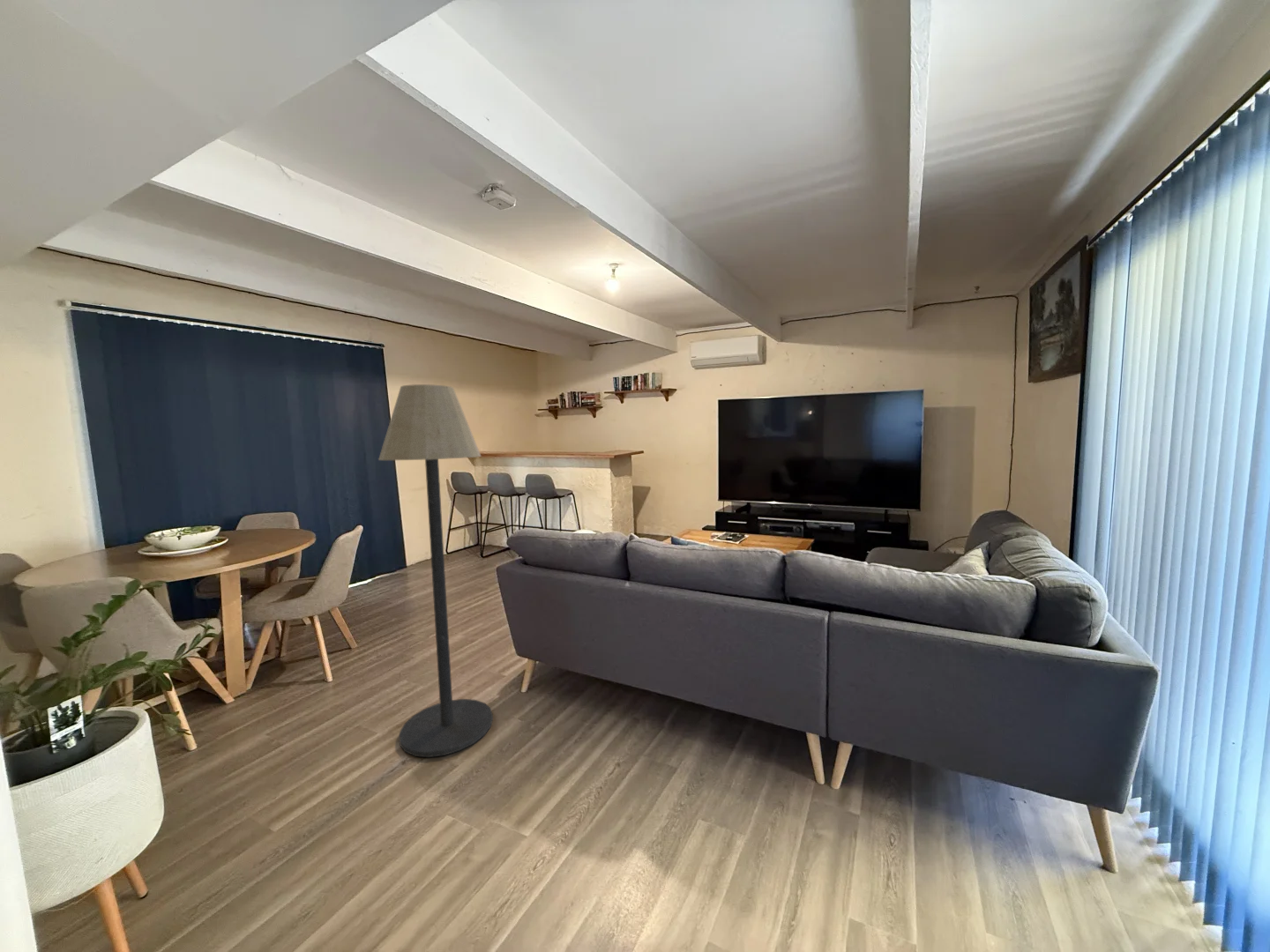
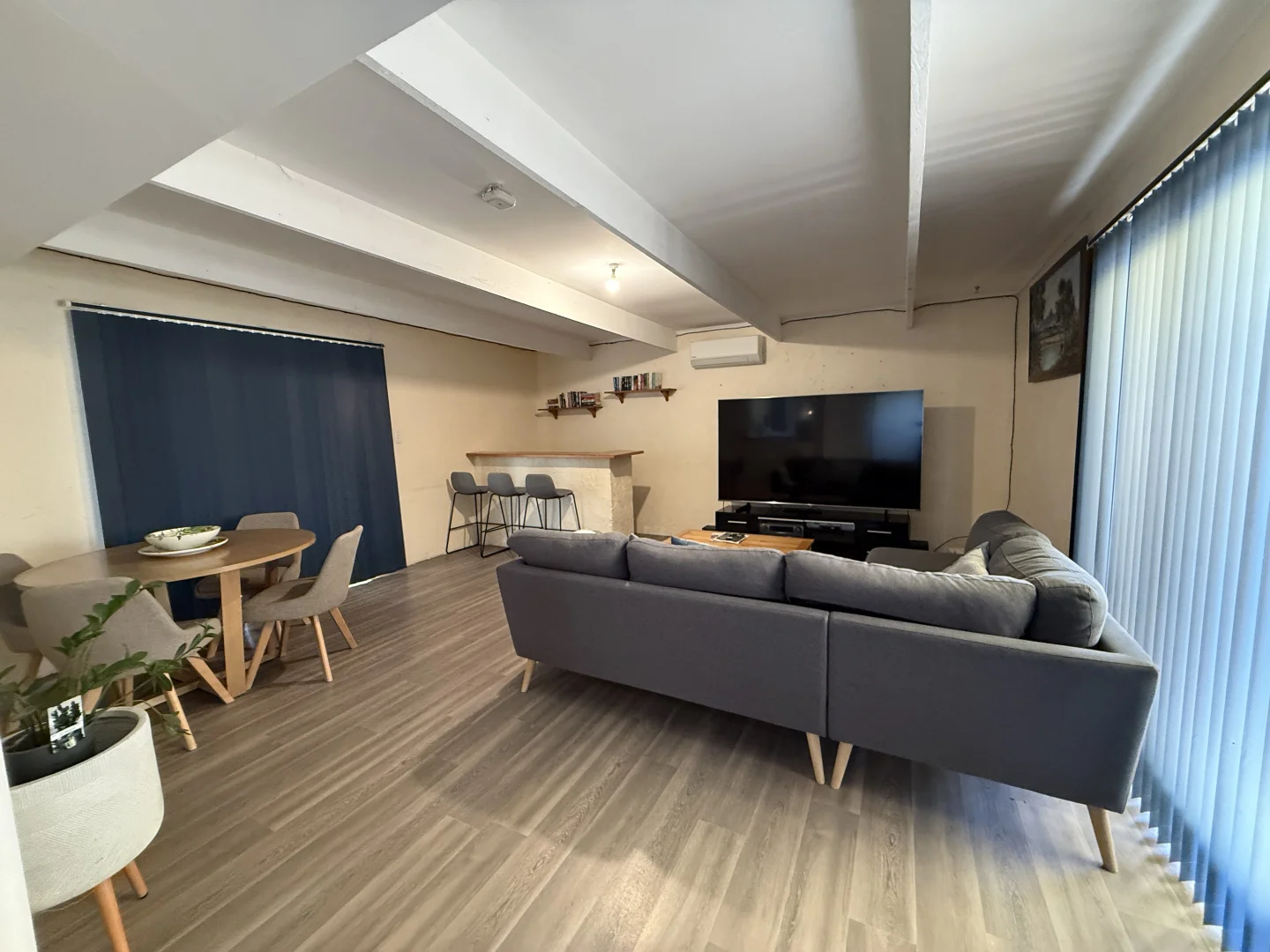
- floor lamp (437, 562)
